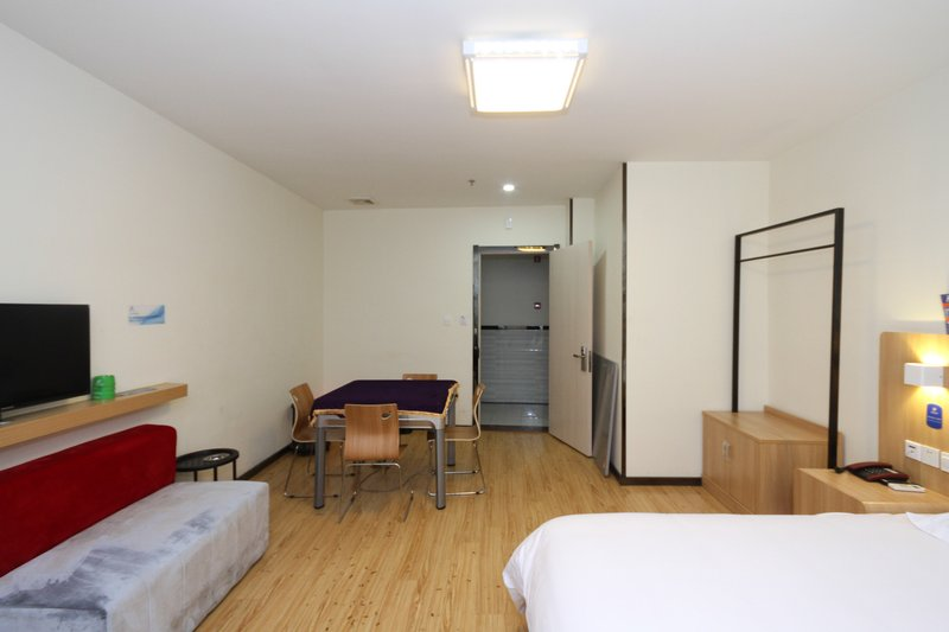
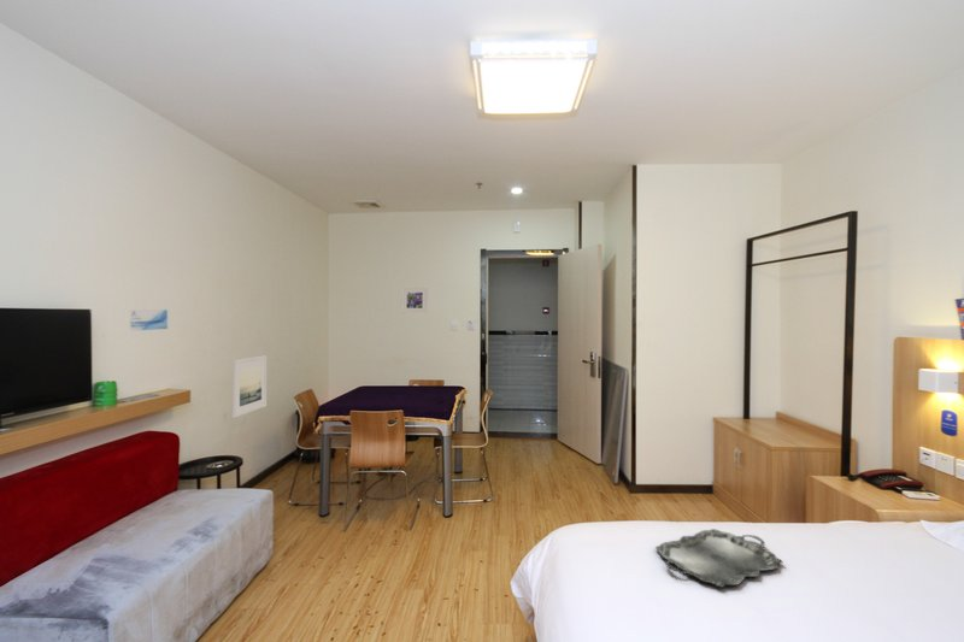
+ serving tray (717, 554)
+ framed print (249, 384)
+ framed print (415, 300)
